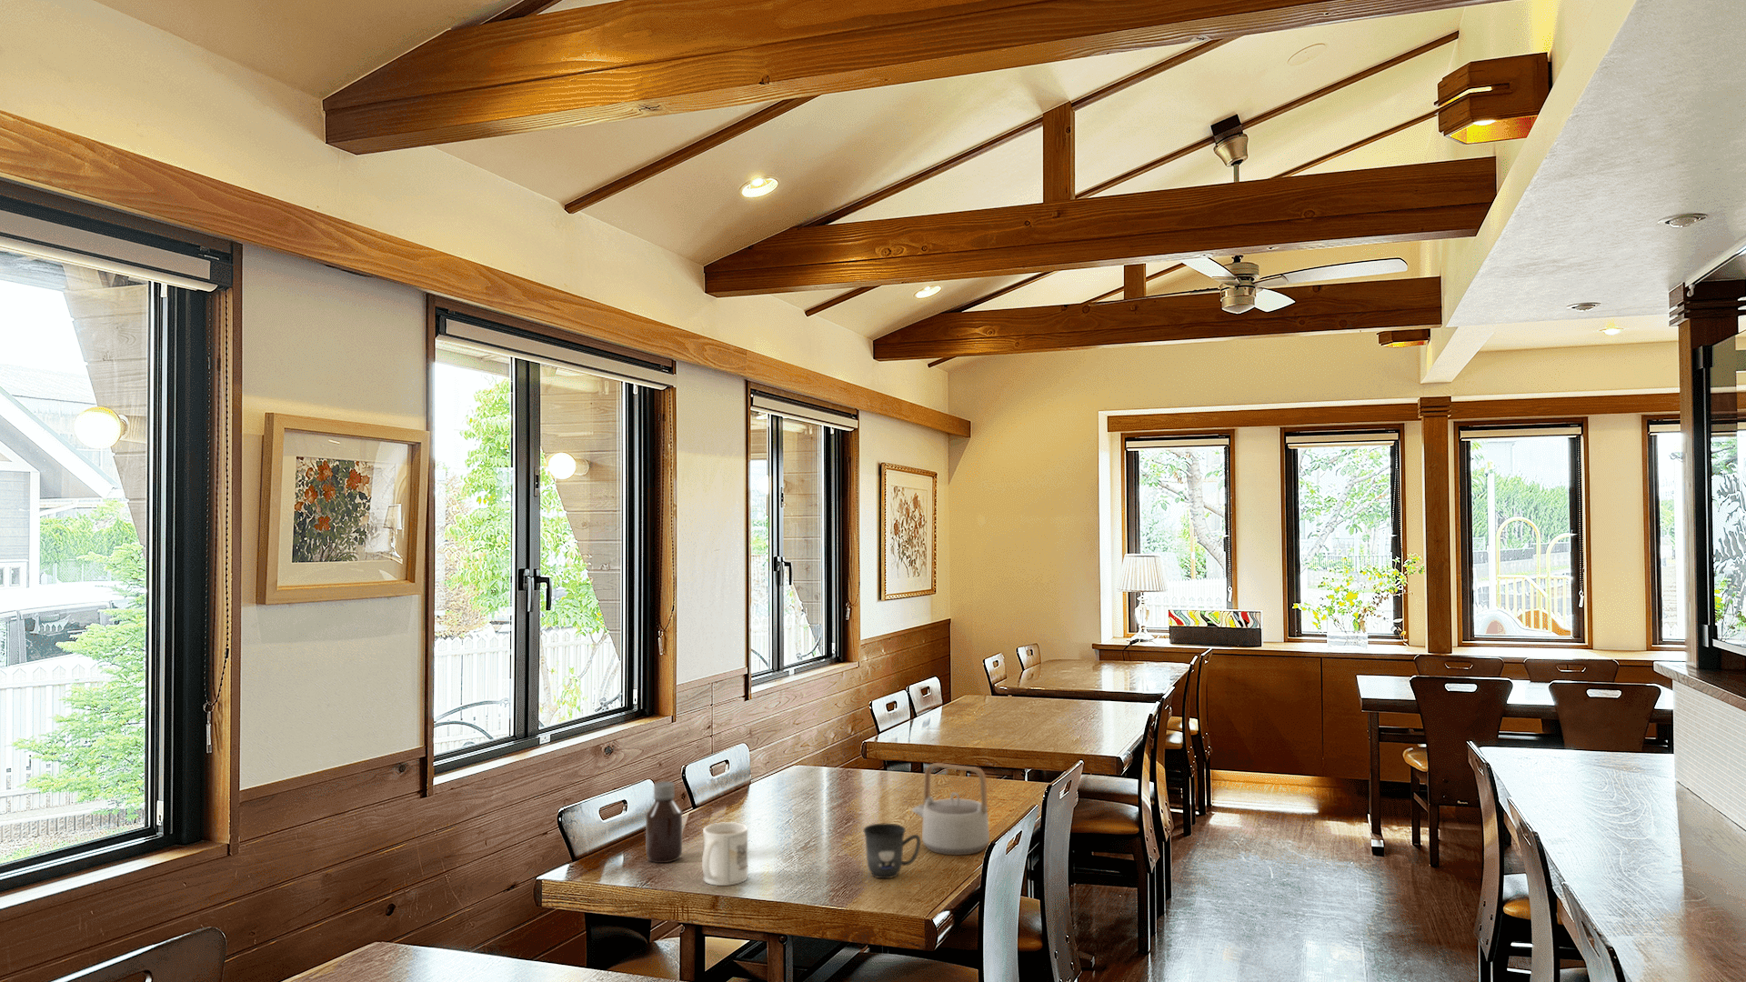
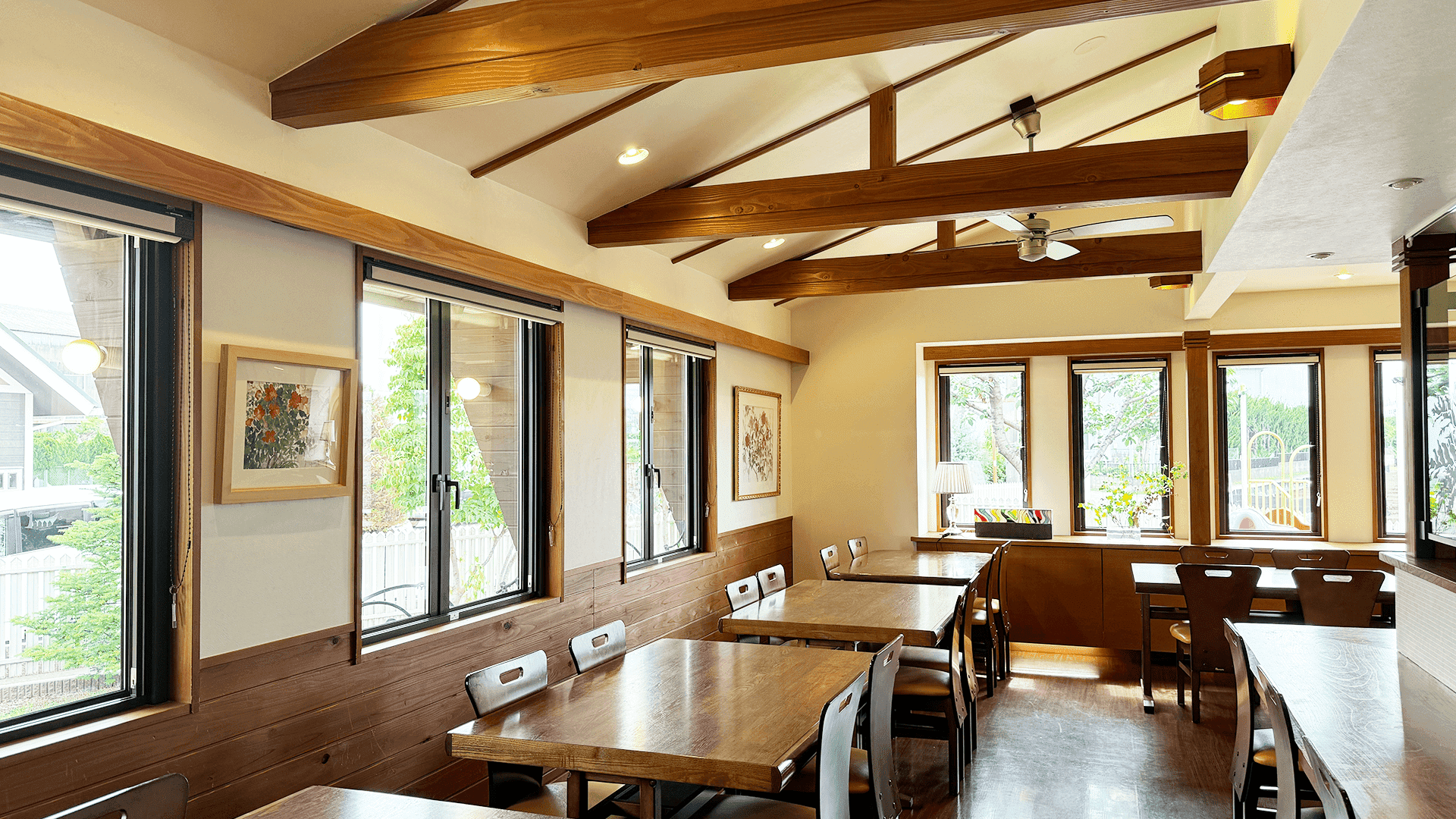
- bottle (664, 821)
- teapot (950, 805)
- mug (721, 854)
- mug (892, 851)
